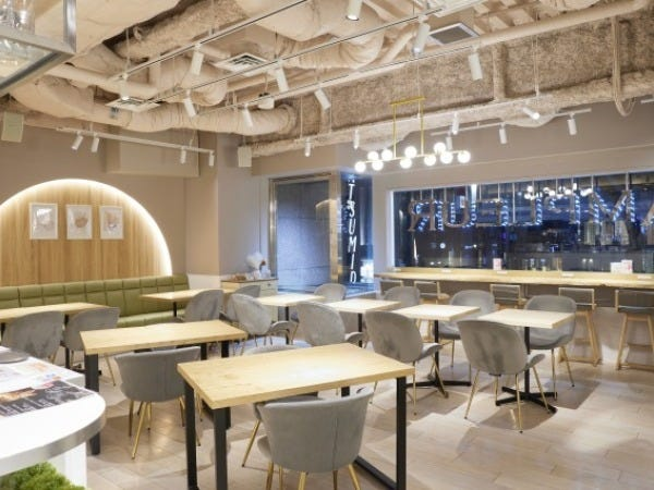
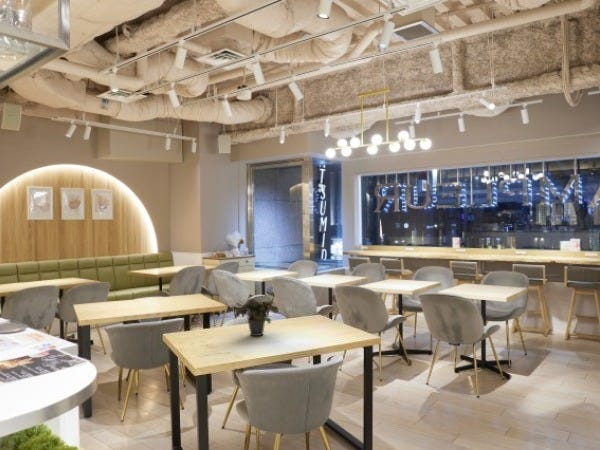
+ potted plant (257, 317)
